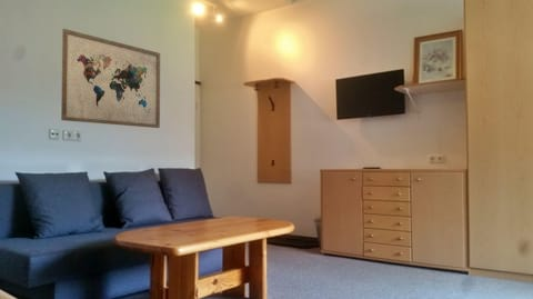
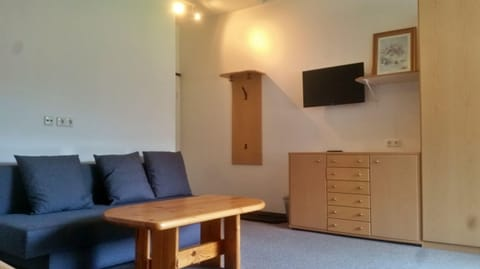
- wall art (115, 82)
